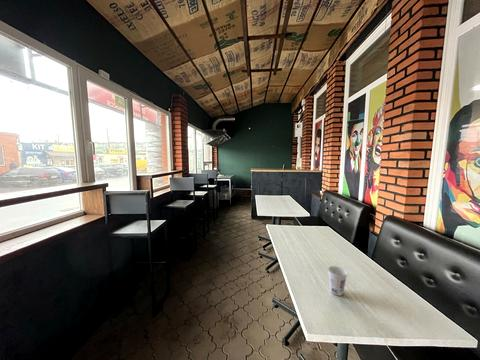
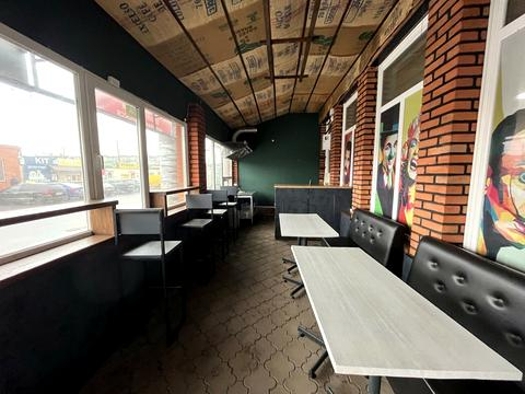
- cup (336, 281)
